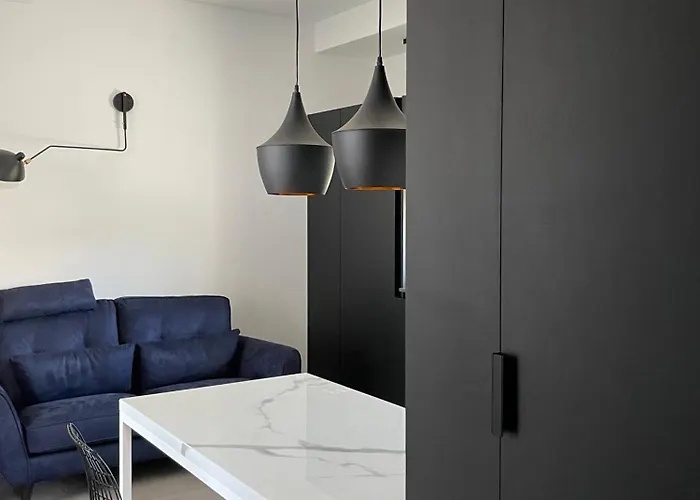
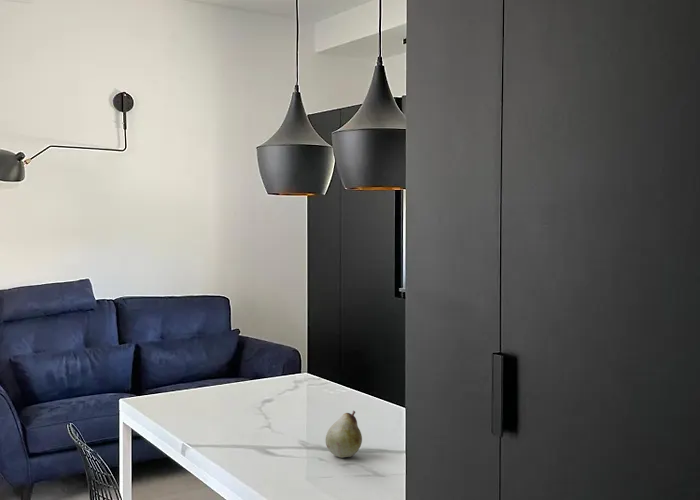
+ fruit (343, 433)
